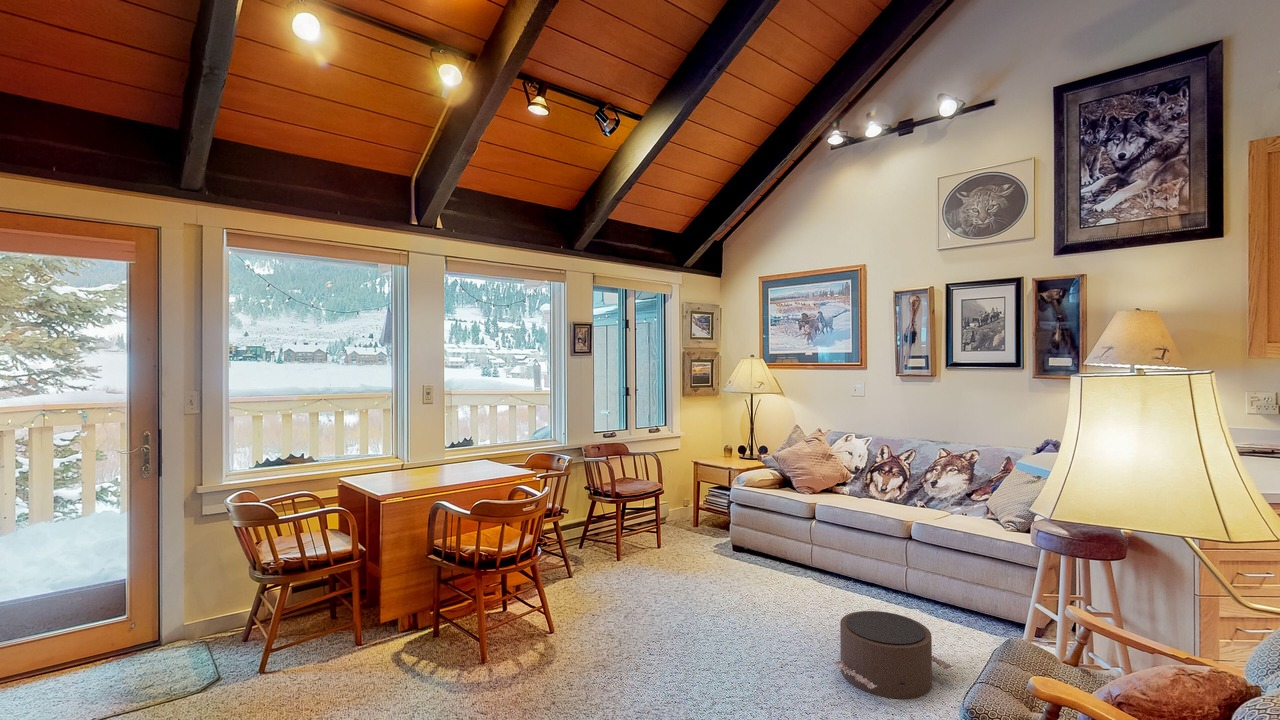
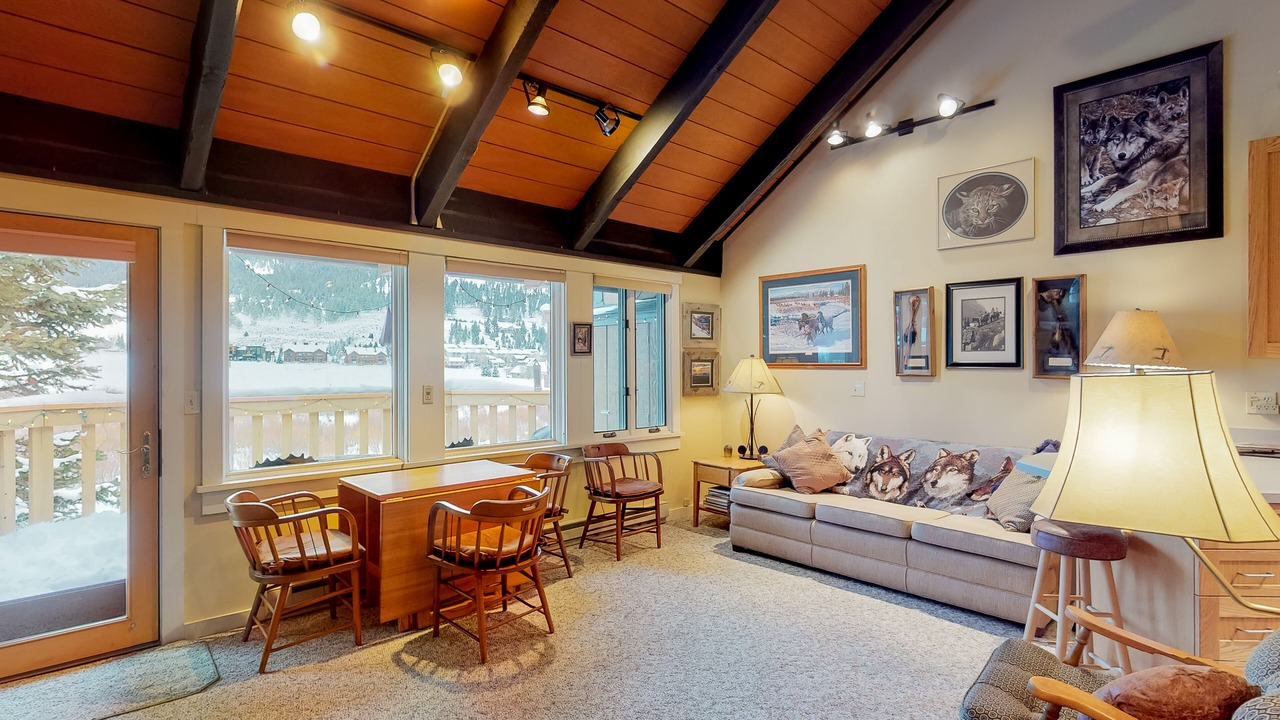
- pouf (889, 654)
